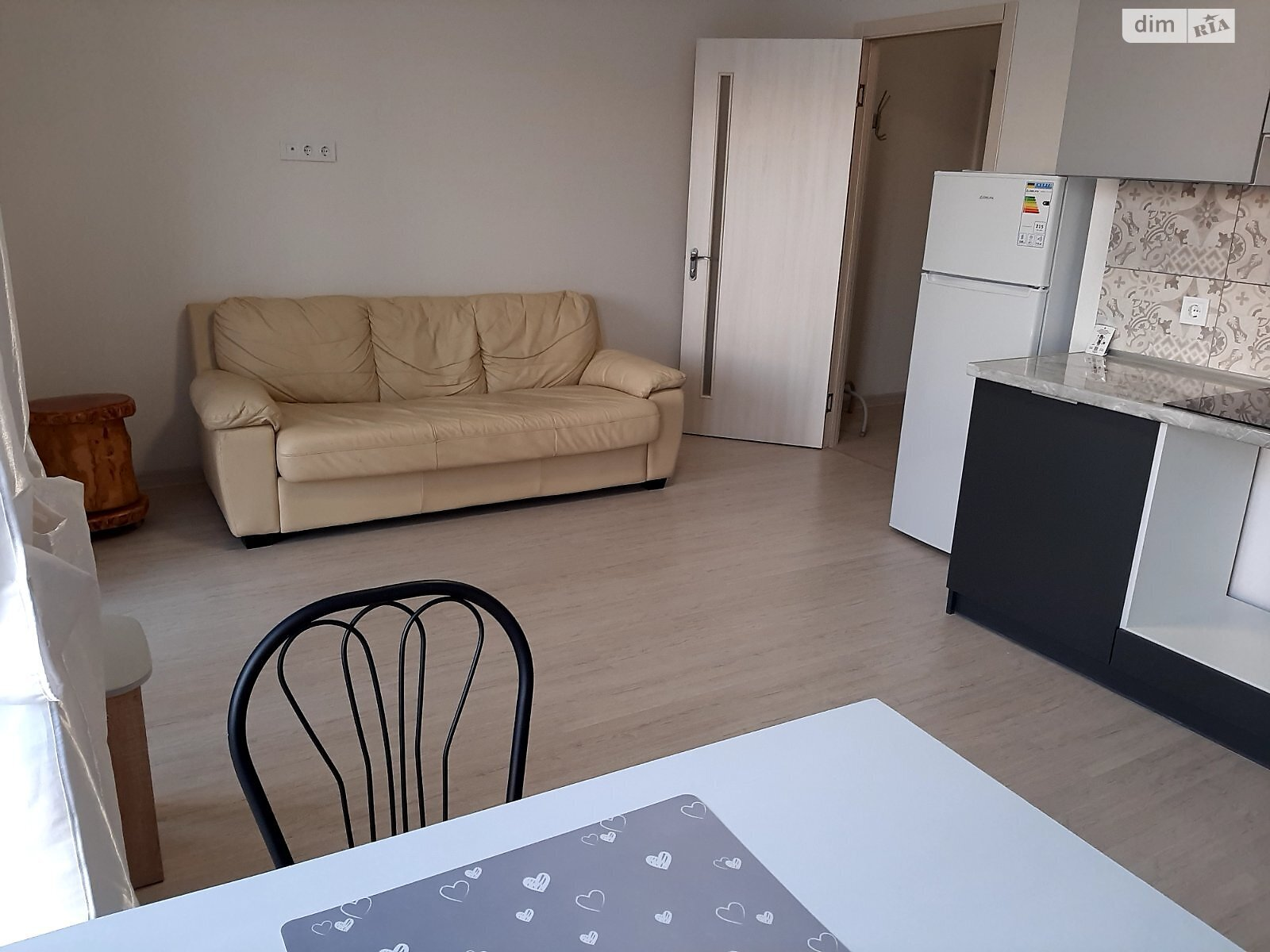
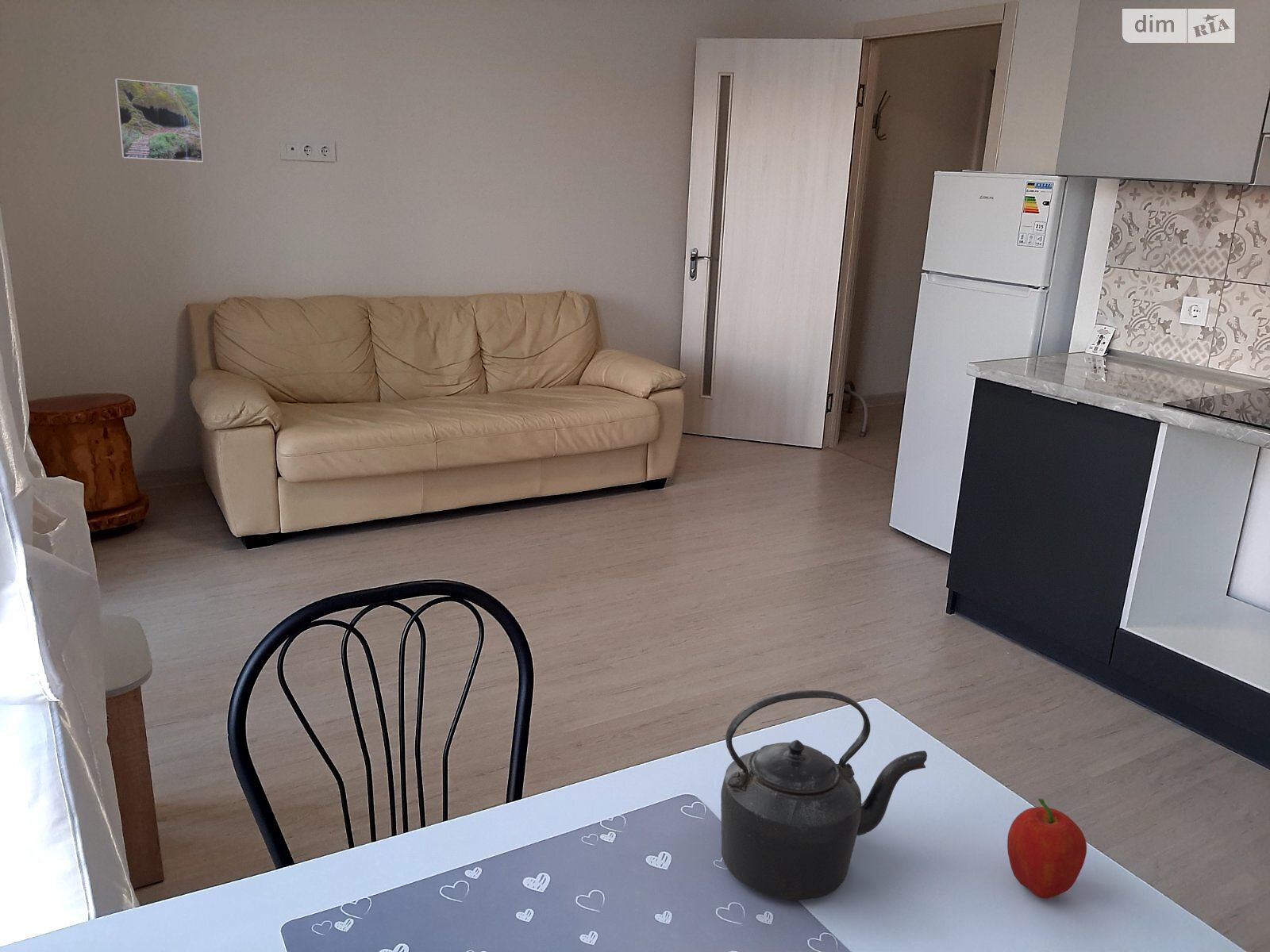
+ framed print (160, 121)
+ fruit (1045, 847)
+ kettle (826, 774)
